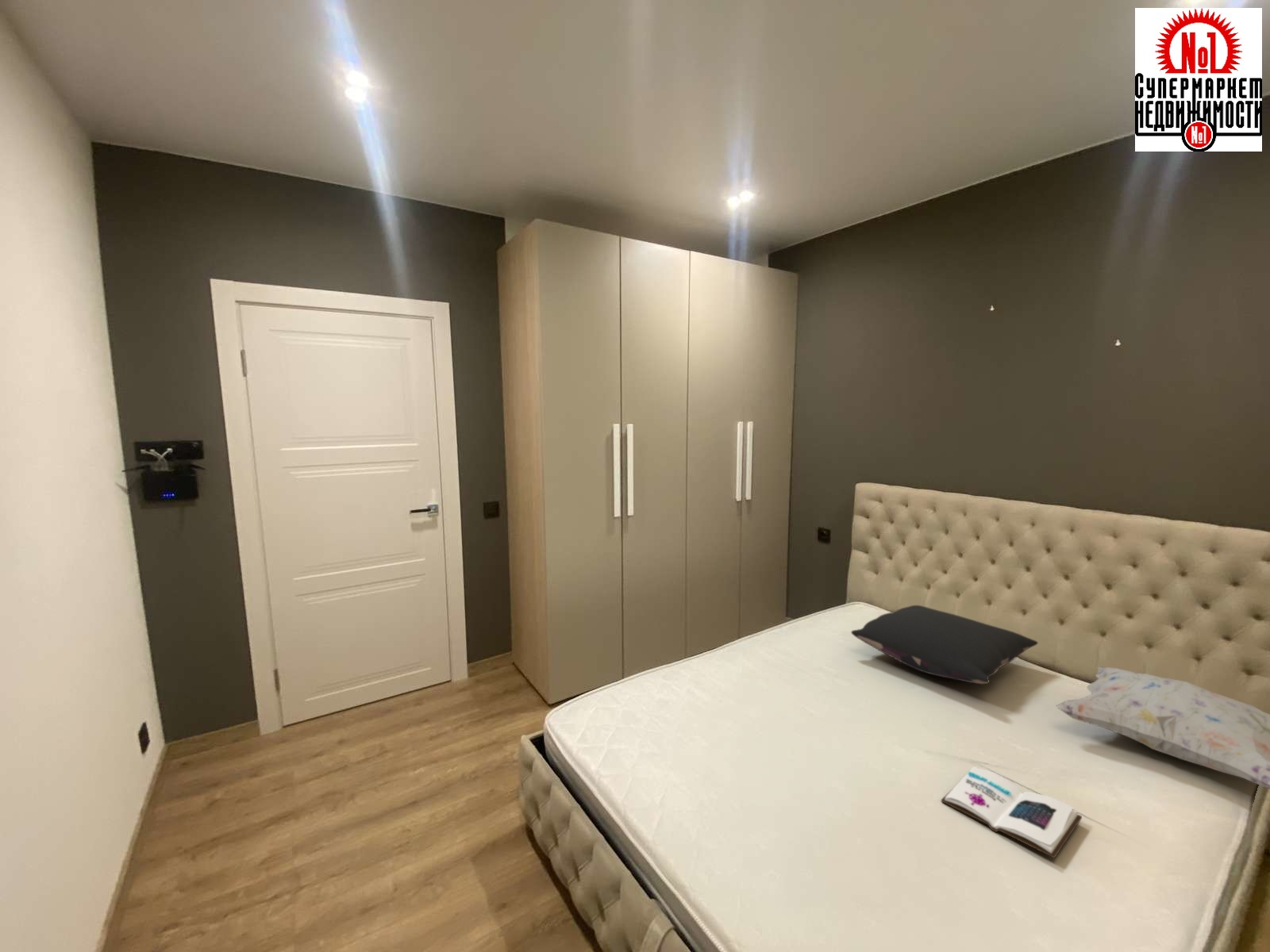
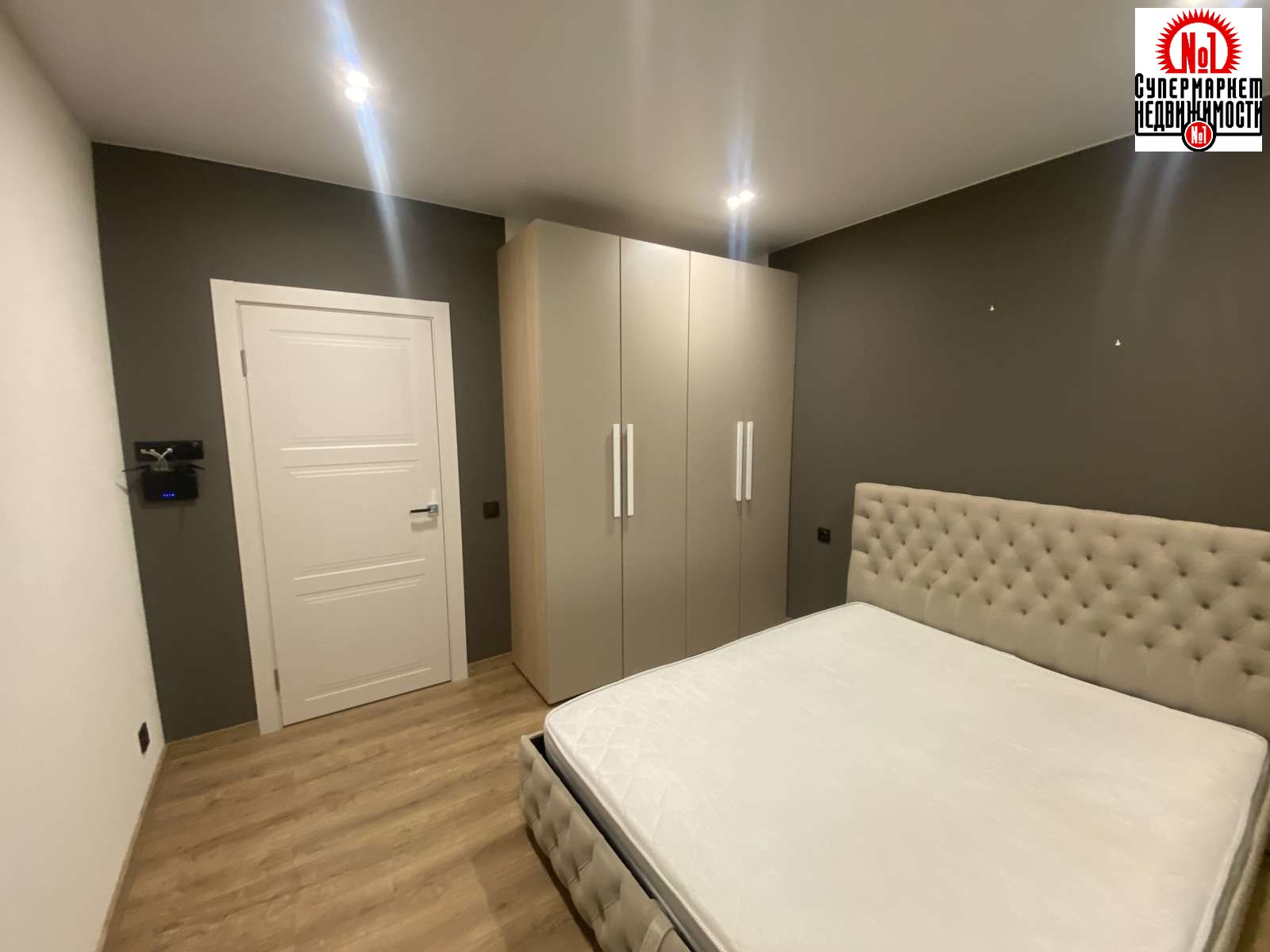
- pillow (943, 639)
- book (1009, 805)
- decorative pillow (1179, 718)
